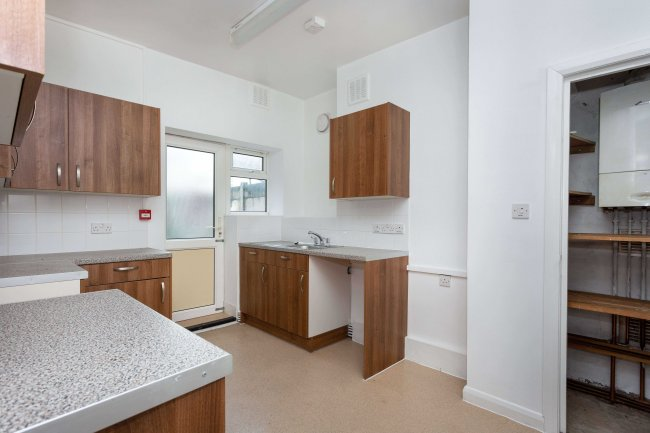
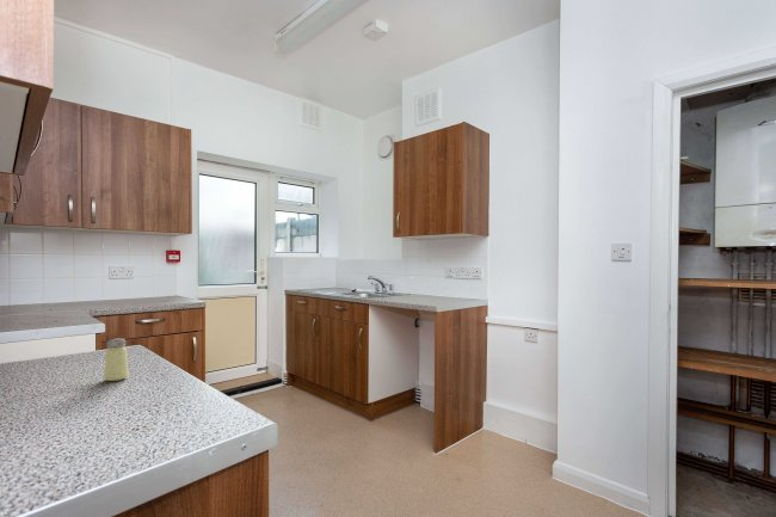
+ saltshaker (116, 358)
